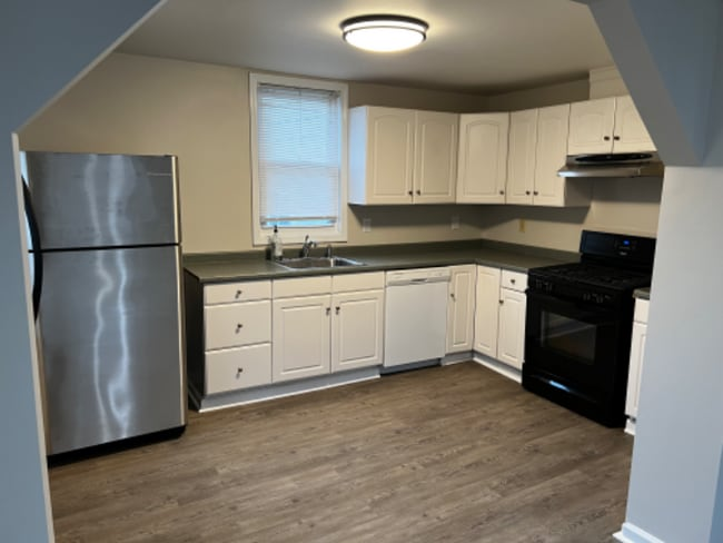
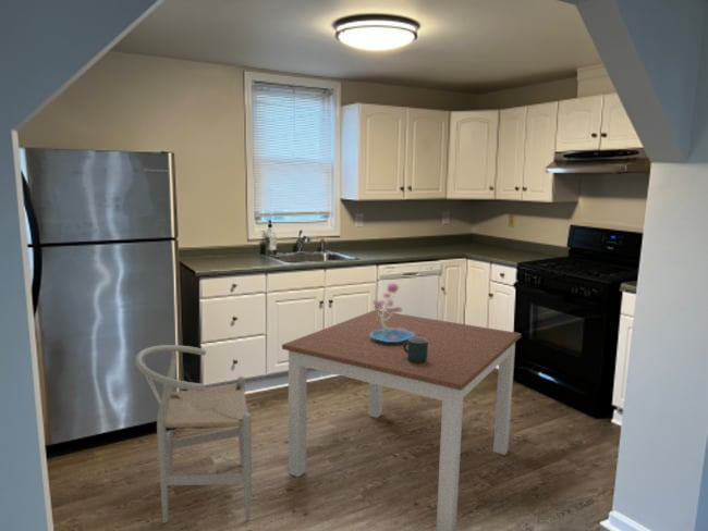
+ dining table (408, 392)
+ mug (414, 349)
+ decorative tree (392, 311)
+ chair (194, 425)
